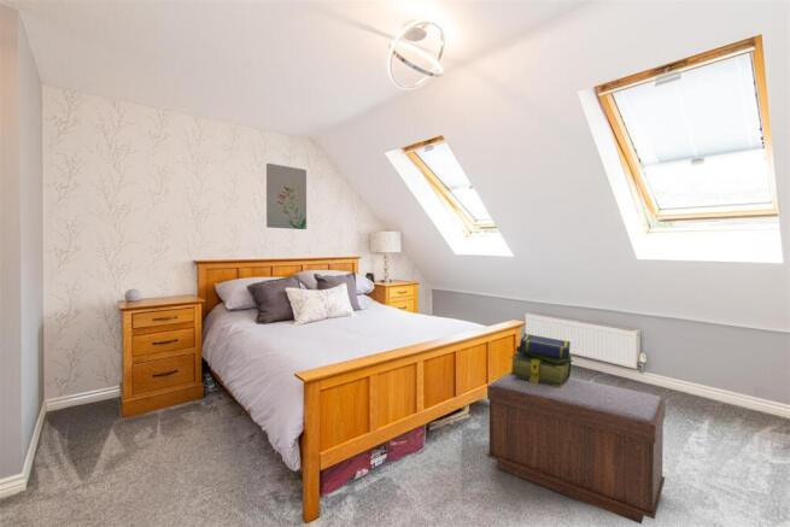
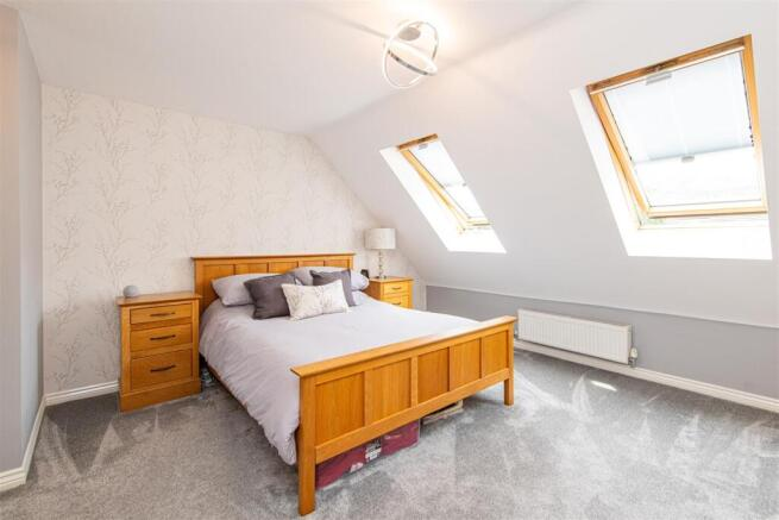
- bench (570, 432)
- stack of books (543, 357)
- wall art (287, 197)
